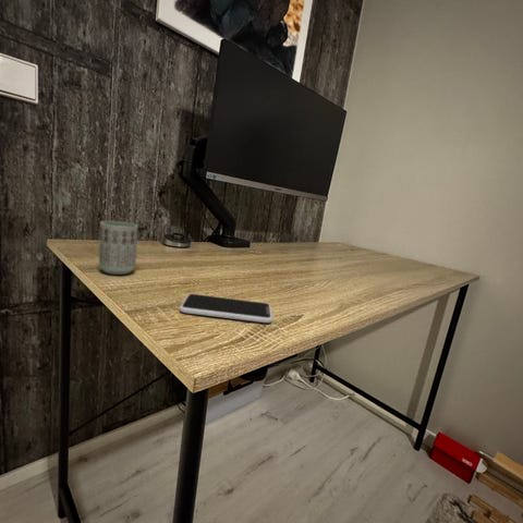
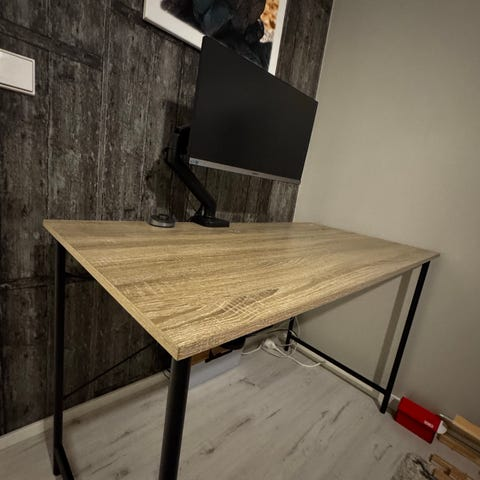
- smartphone (228, 307)
- cup (118, 247)
